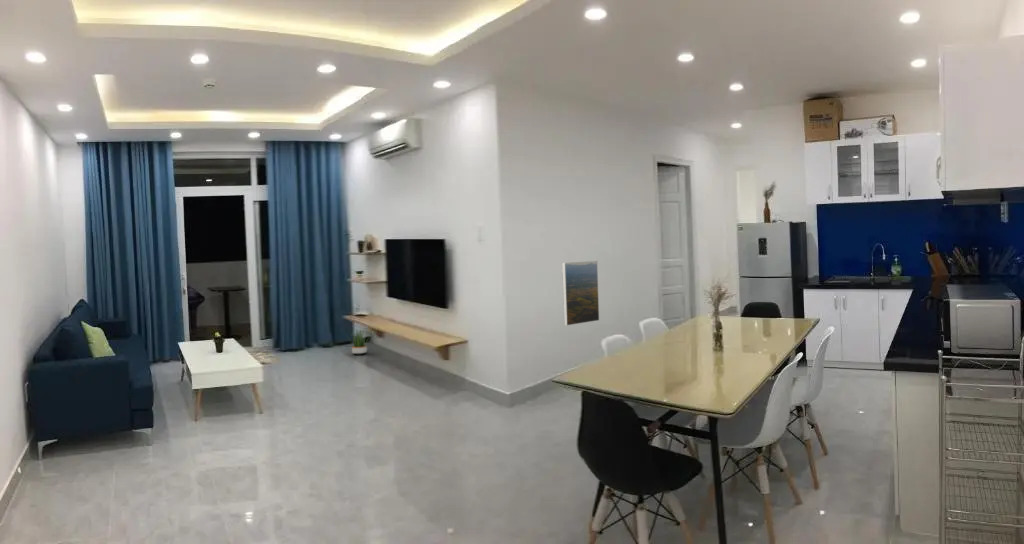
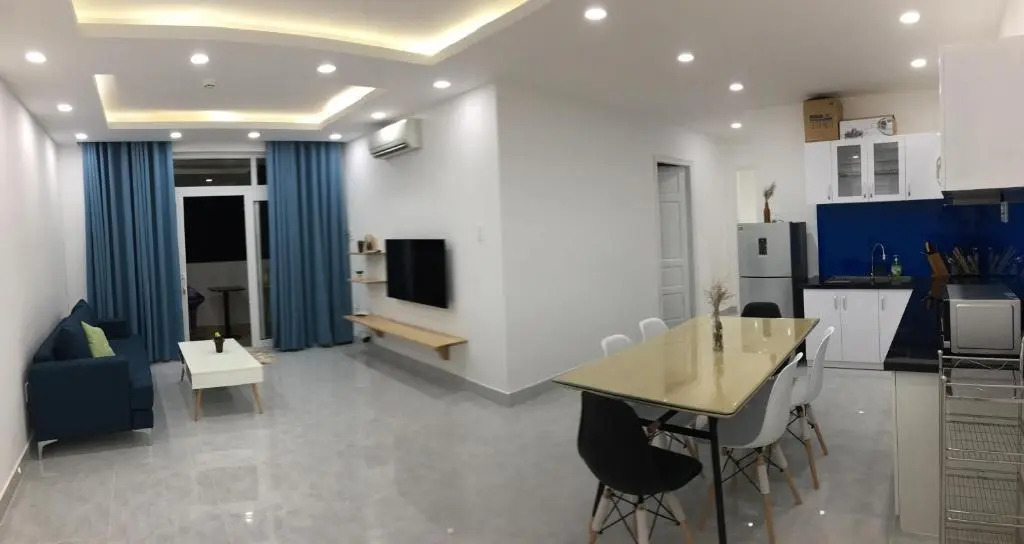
- potted plant (358, 341)
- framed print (581, 292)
